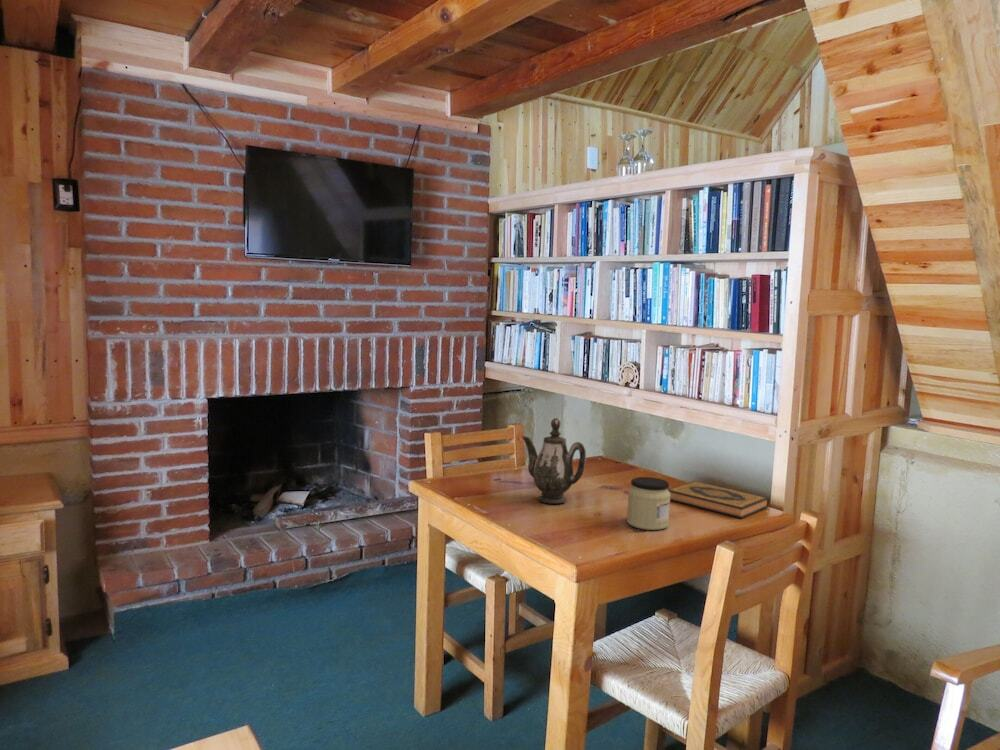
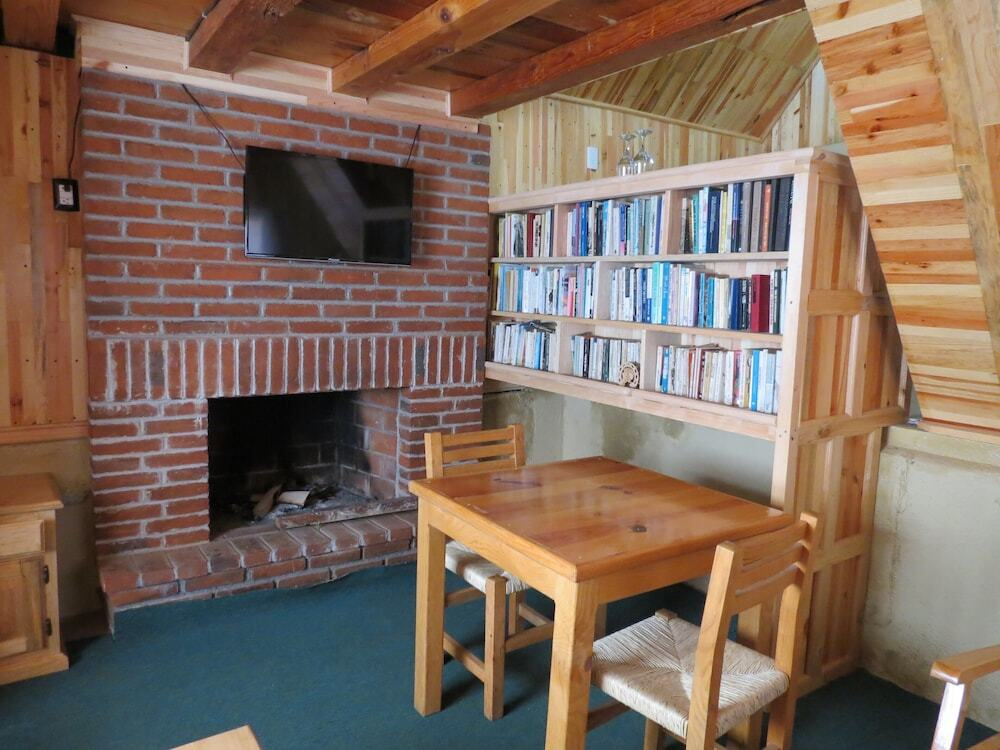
- teapot (552, 459)
- hardback book (716, 498)
- jar (648, 502)
